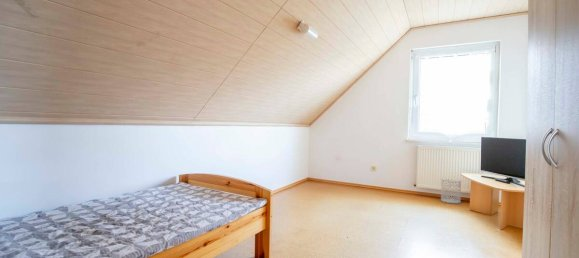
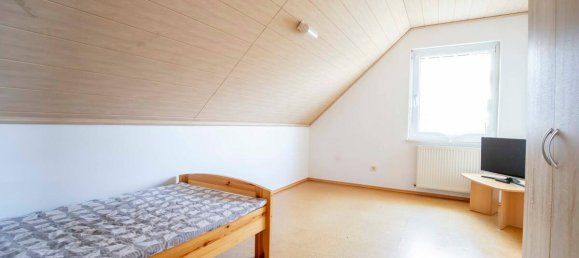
- wastebasket (450, 189)
